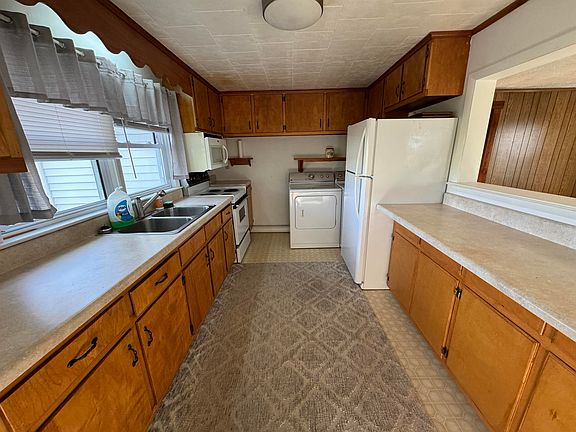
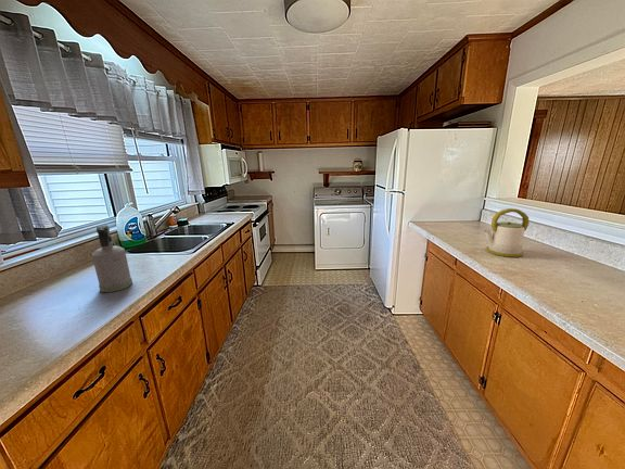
+ spray bottle (110, 256)
+ kettle (505, 230)
